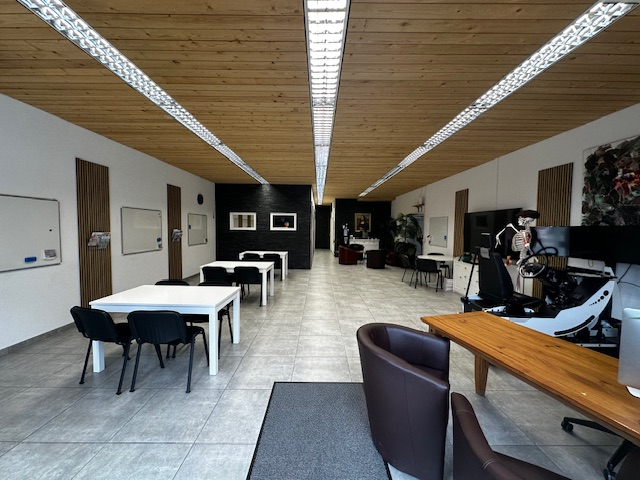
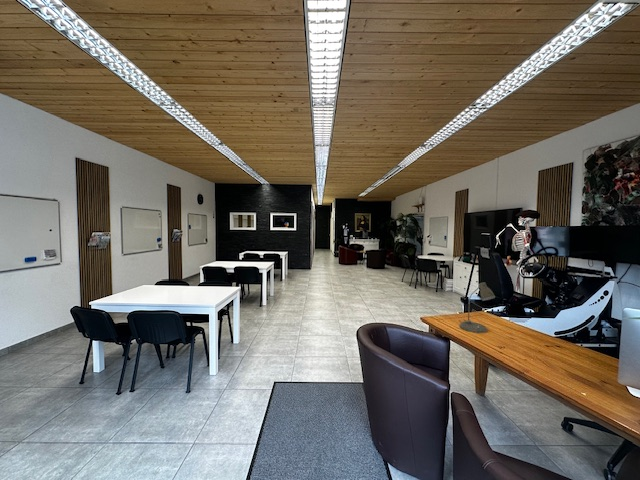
+ desk lamp (482, 299)
